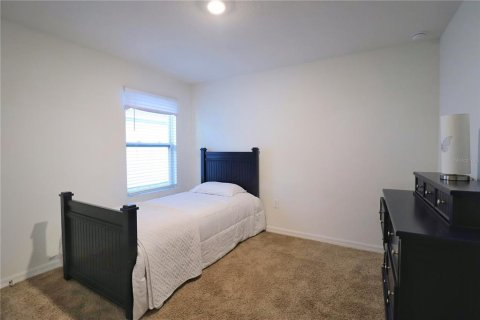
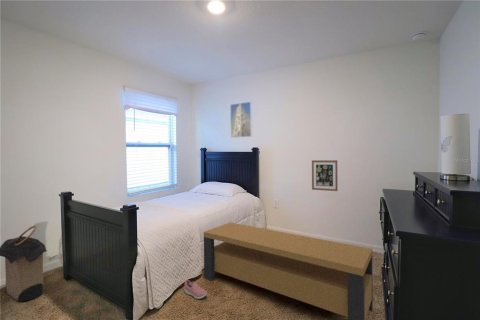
+ shoe (195, 289)
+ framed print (240, 120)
+ bench (279, 265)
+ wall art (324, 175)
+ laundry hamper (21, 259)
